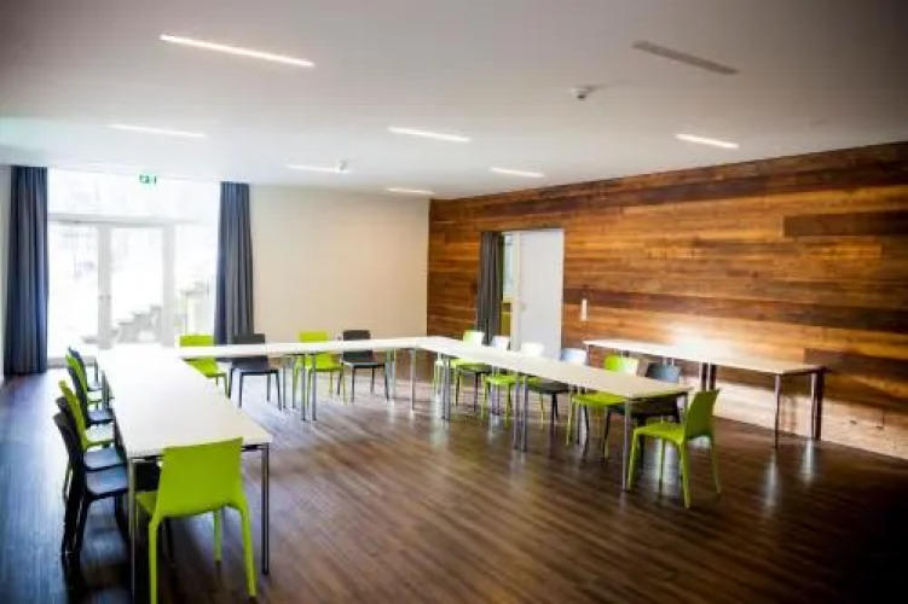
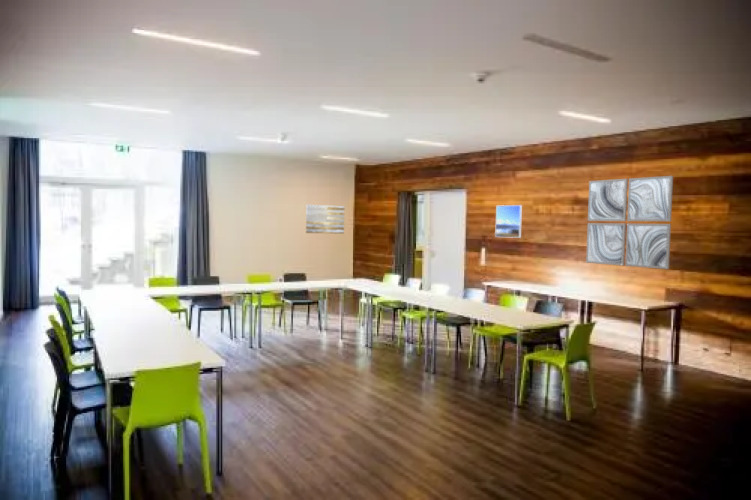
+ wall art (325, 219)
+ wall art (627, 220)
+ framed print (508, 221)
